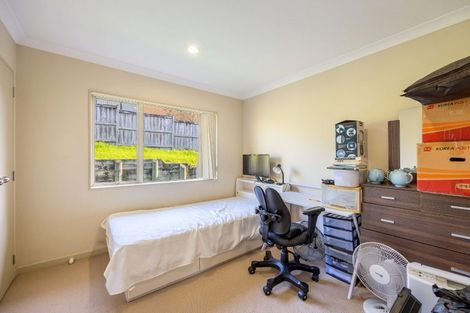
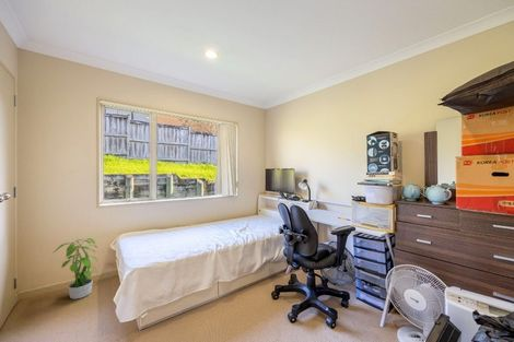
+ potted plant (75, 268)
